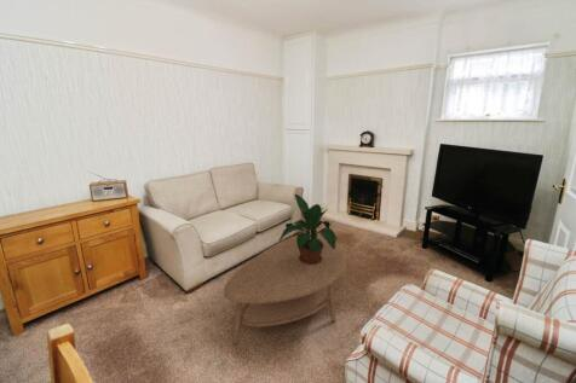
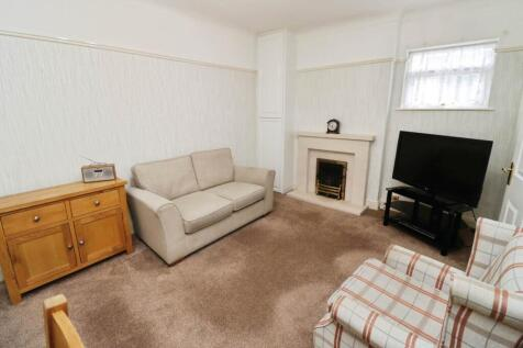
- potted plant (311, 227)
- coffee table (298, 284)
